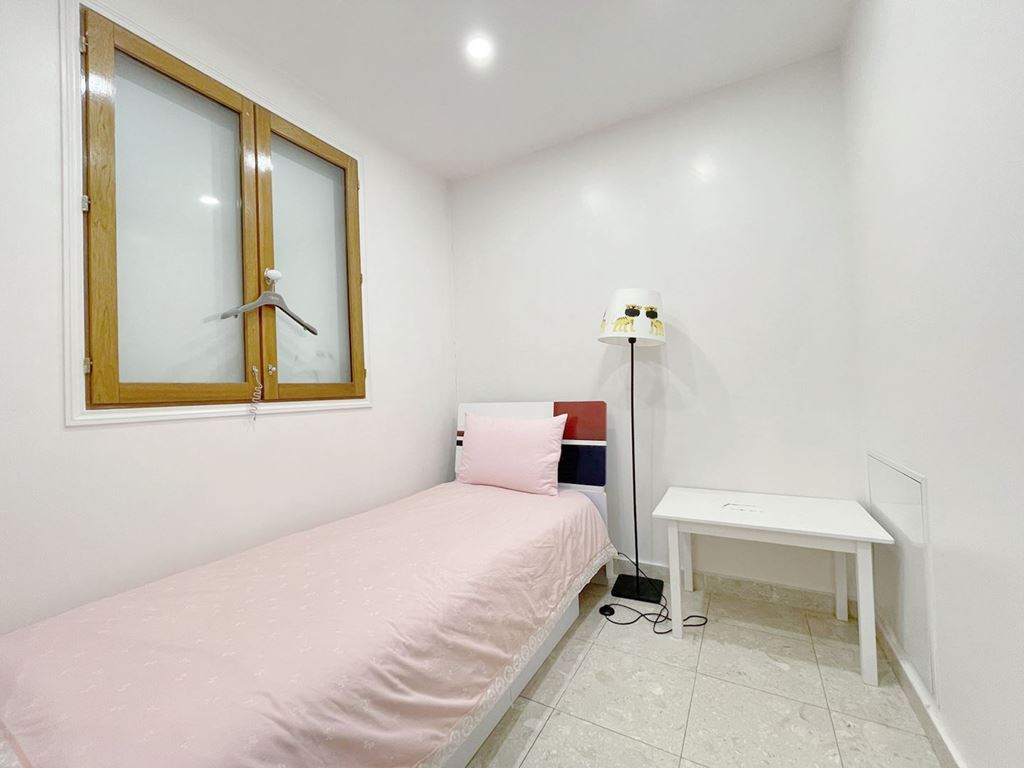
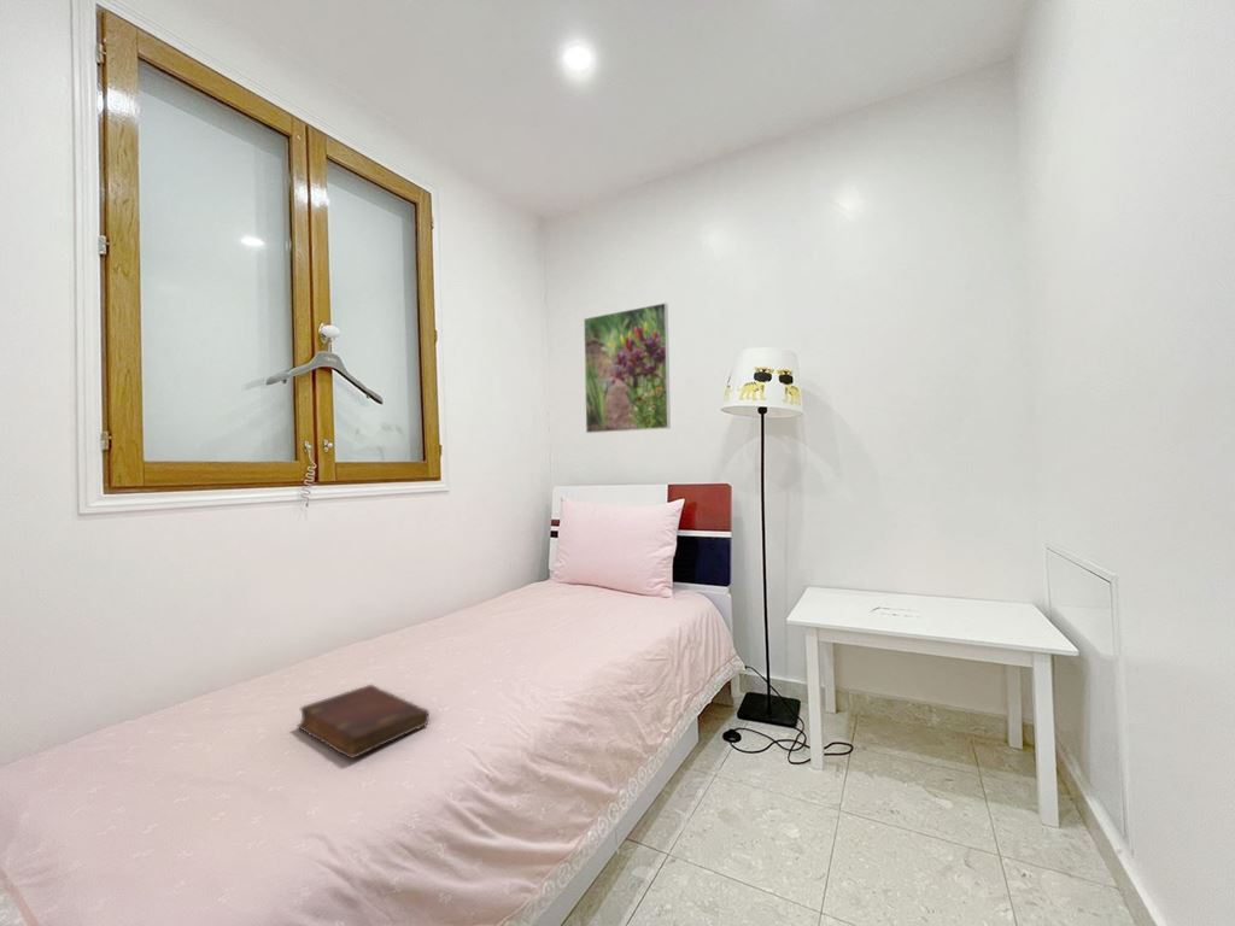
+ diary (363, 715)
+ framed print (625, 370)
